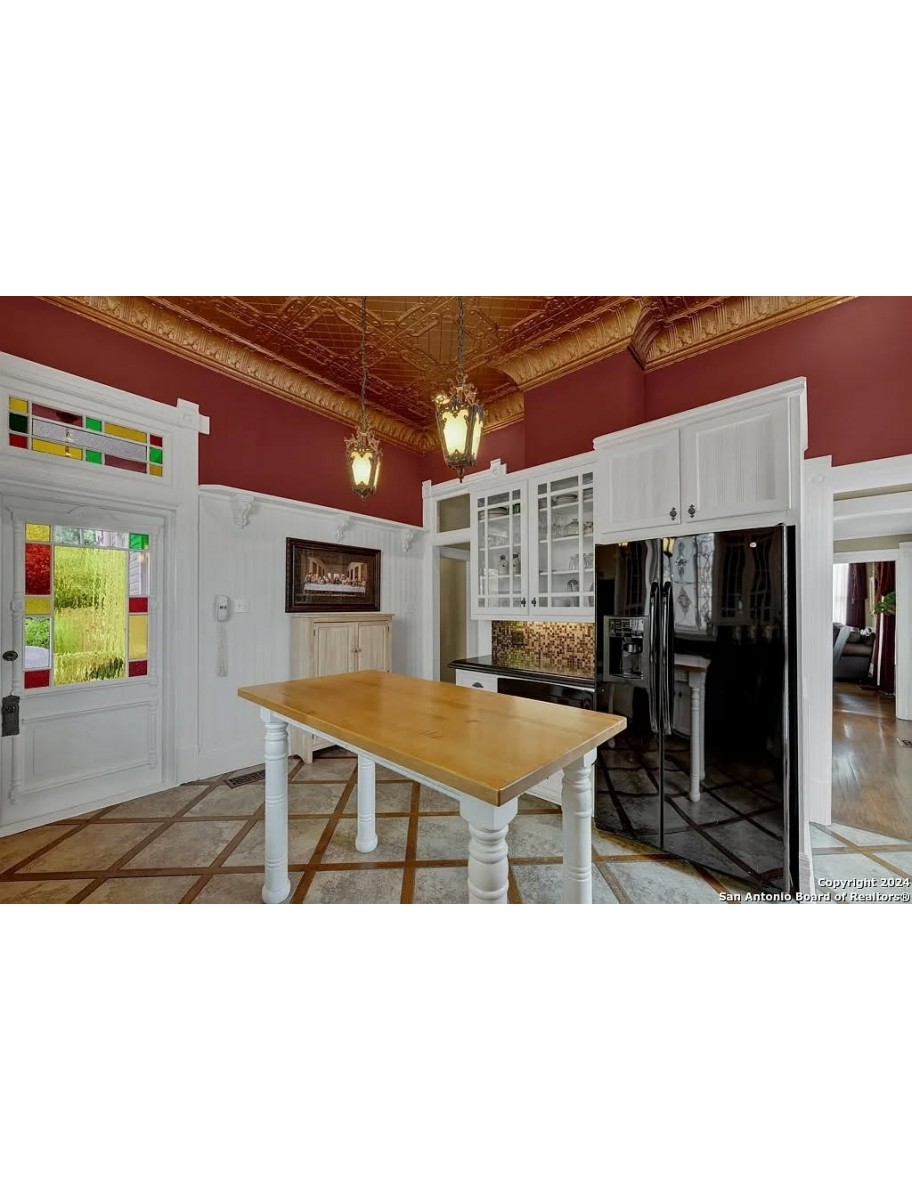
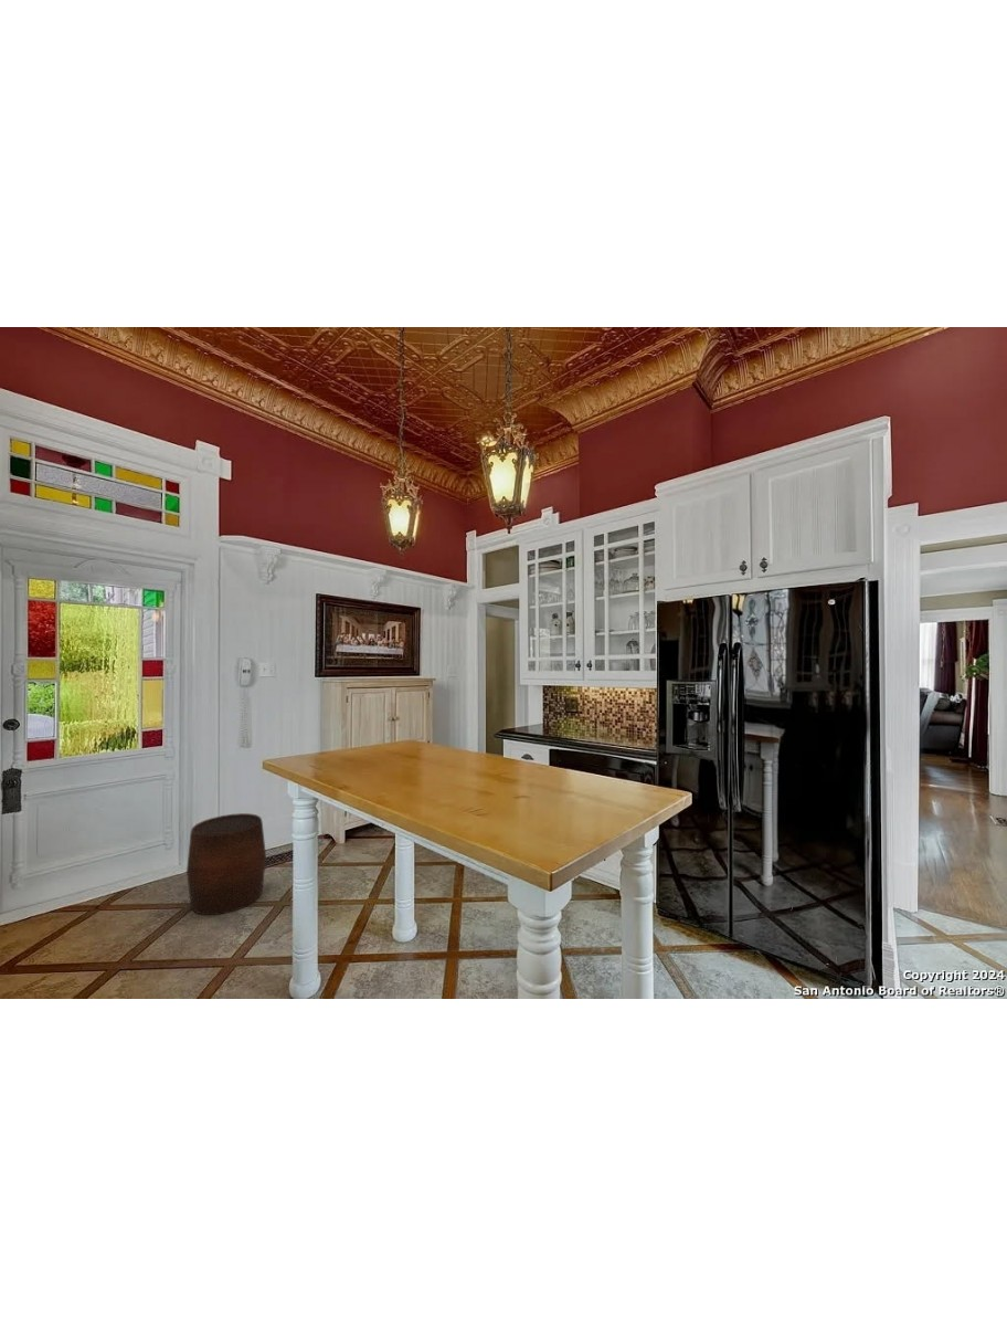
+ stool (227, 861)
